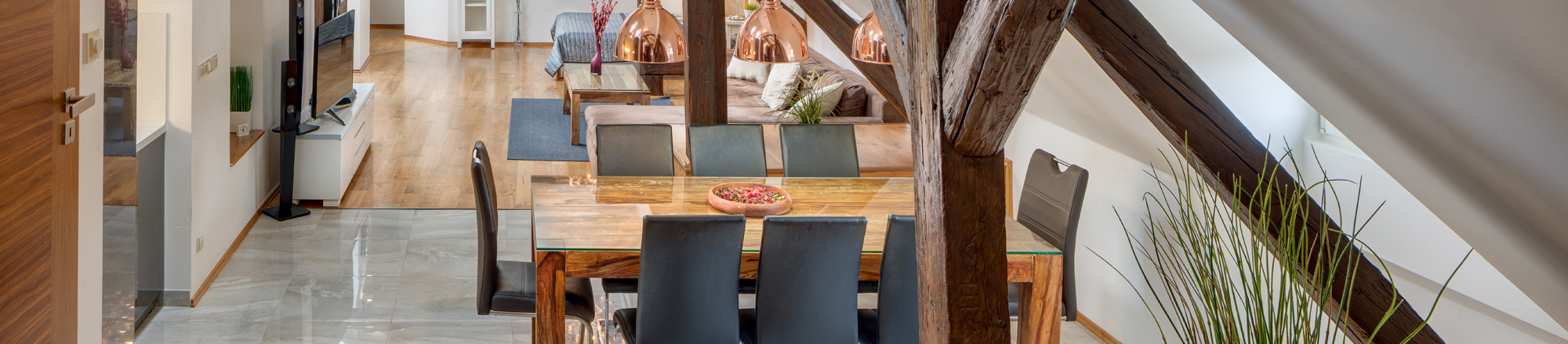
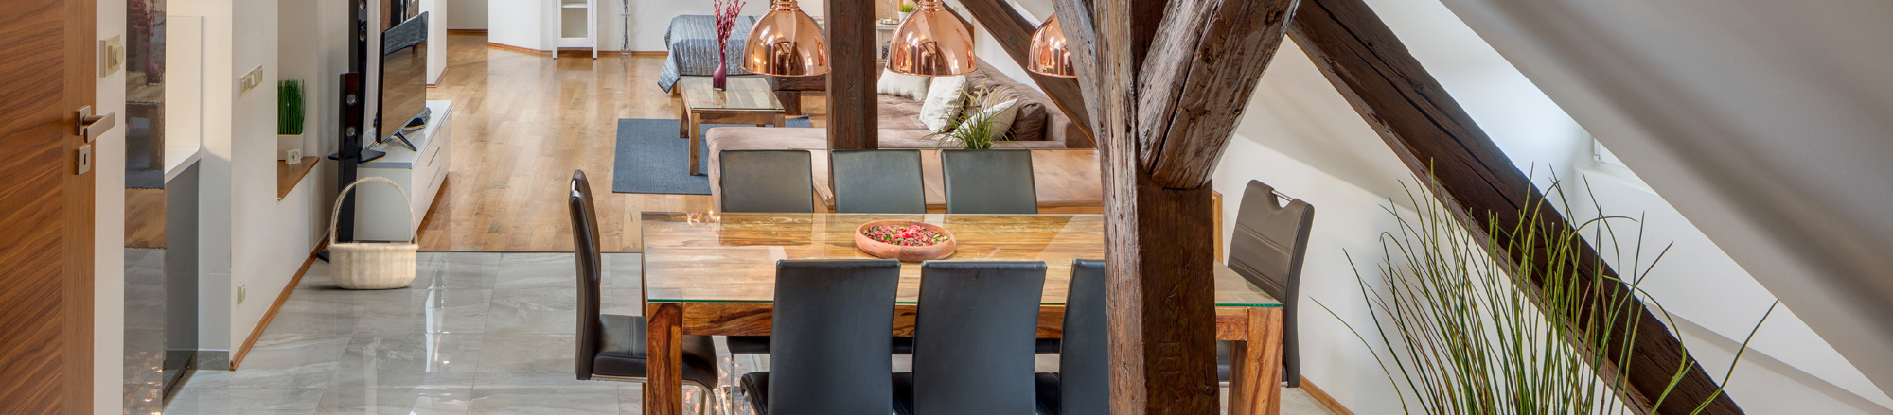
+ basket (374, 242)
